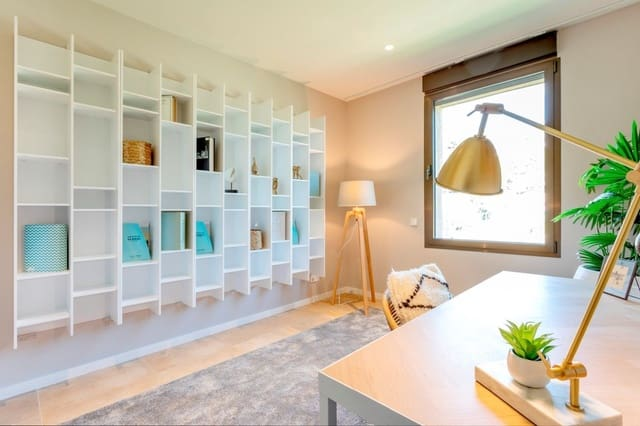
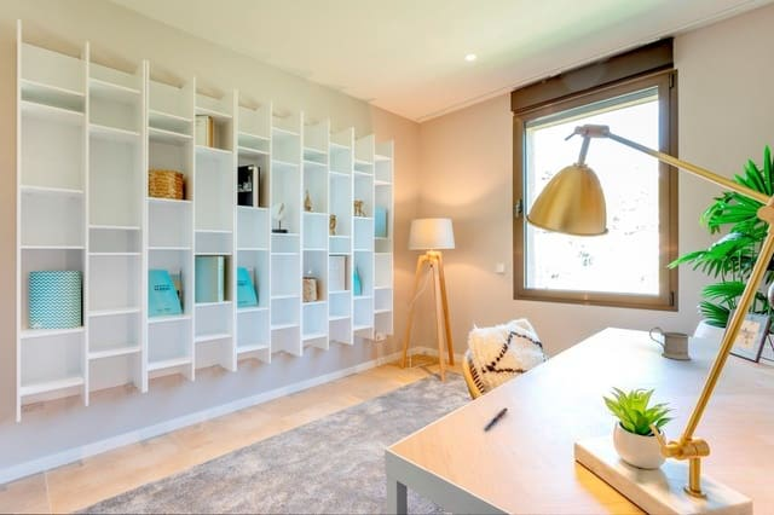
+ pen (496, 417)
+ mug (669, 341)
